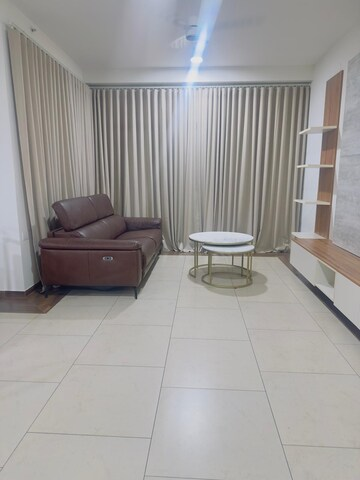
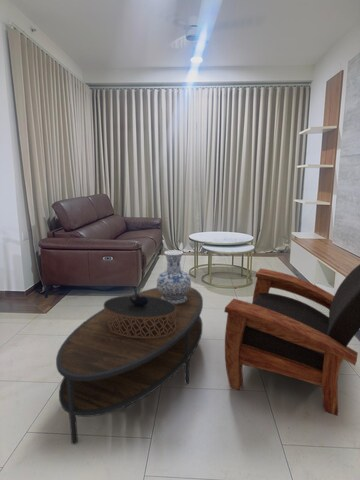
+ coffee table (143, 344)
+ vase (173, 275)
+ armchair (303, 319)
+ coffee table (139, 309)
